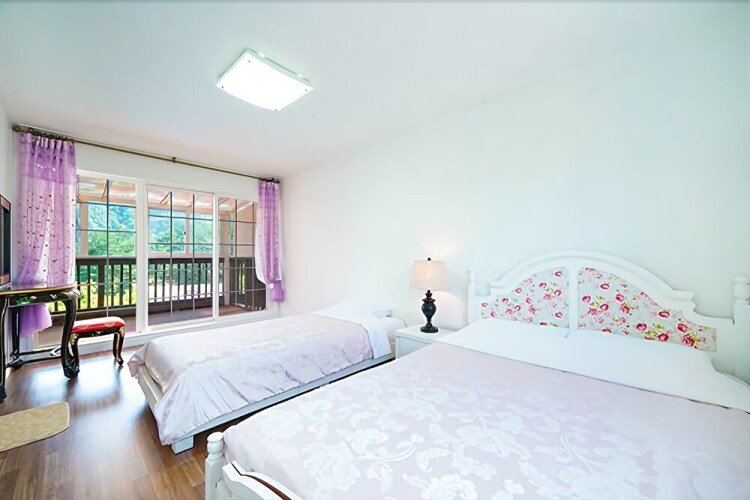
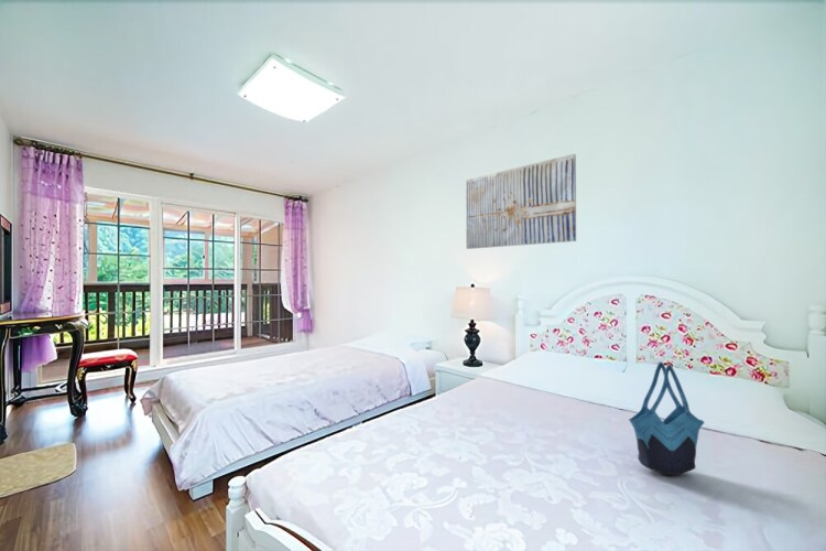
+ wall art (514, 206)
+ tote bag (665, 418)
